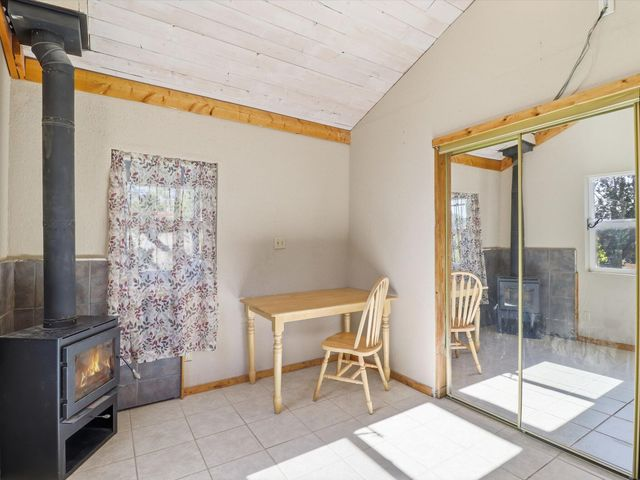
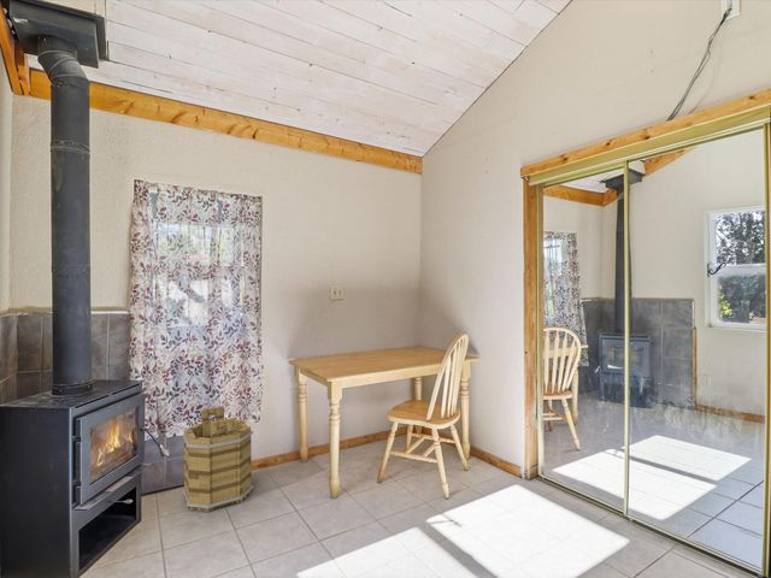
+ bucket (218, 454)
